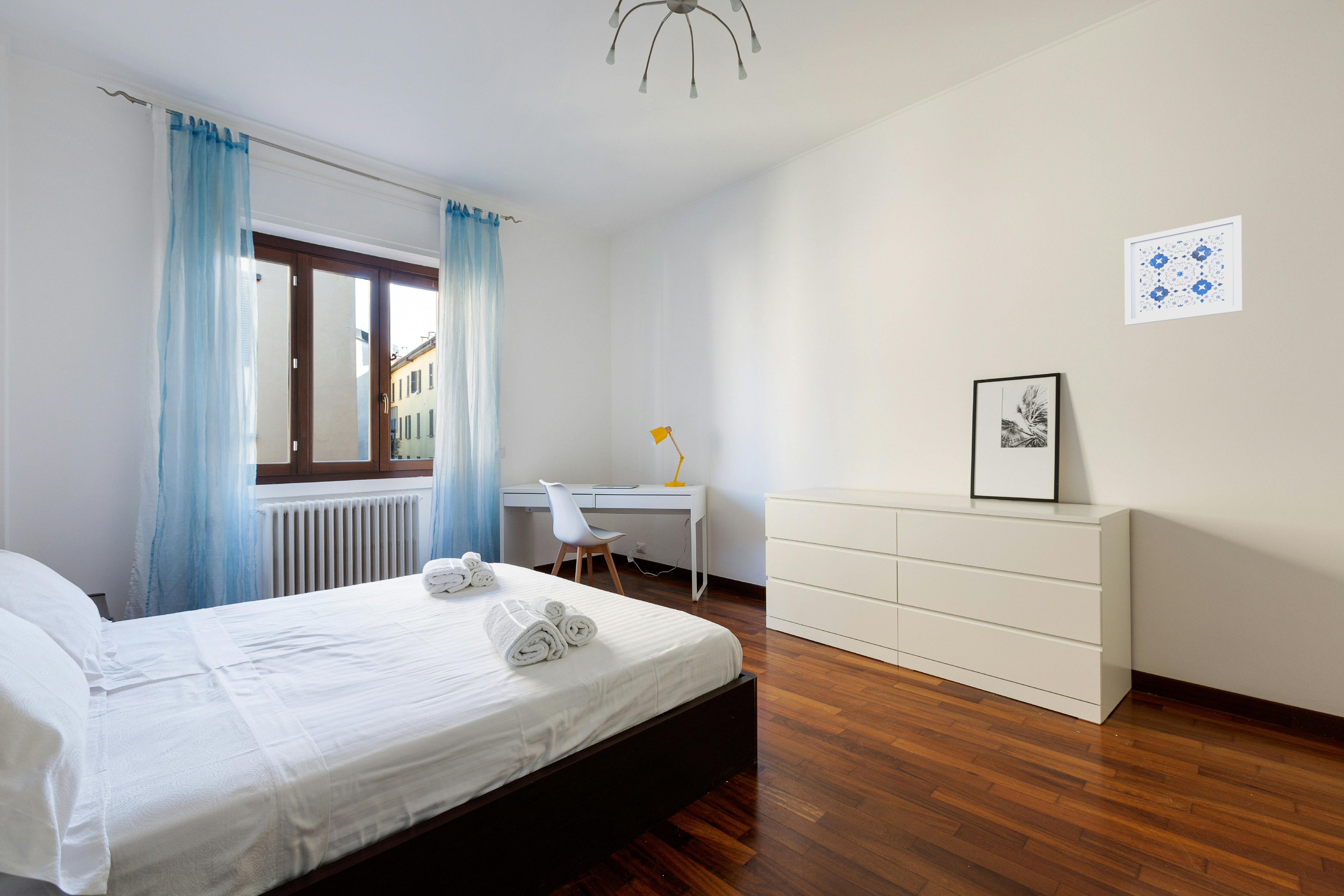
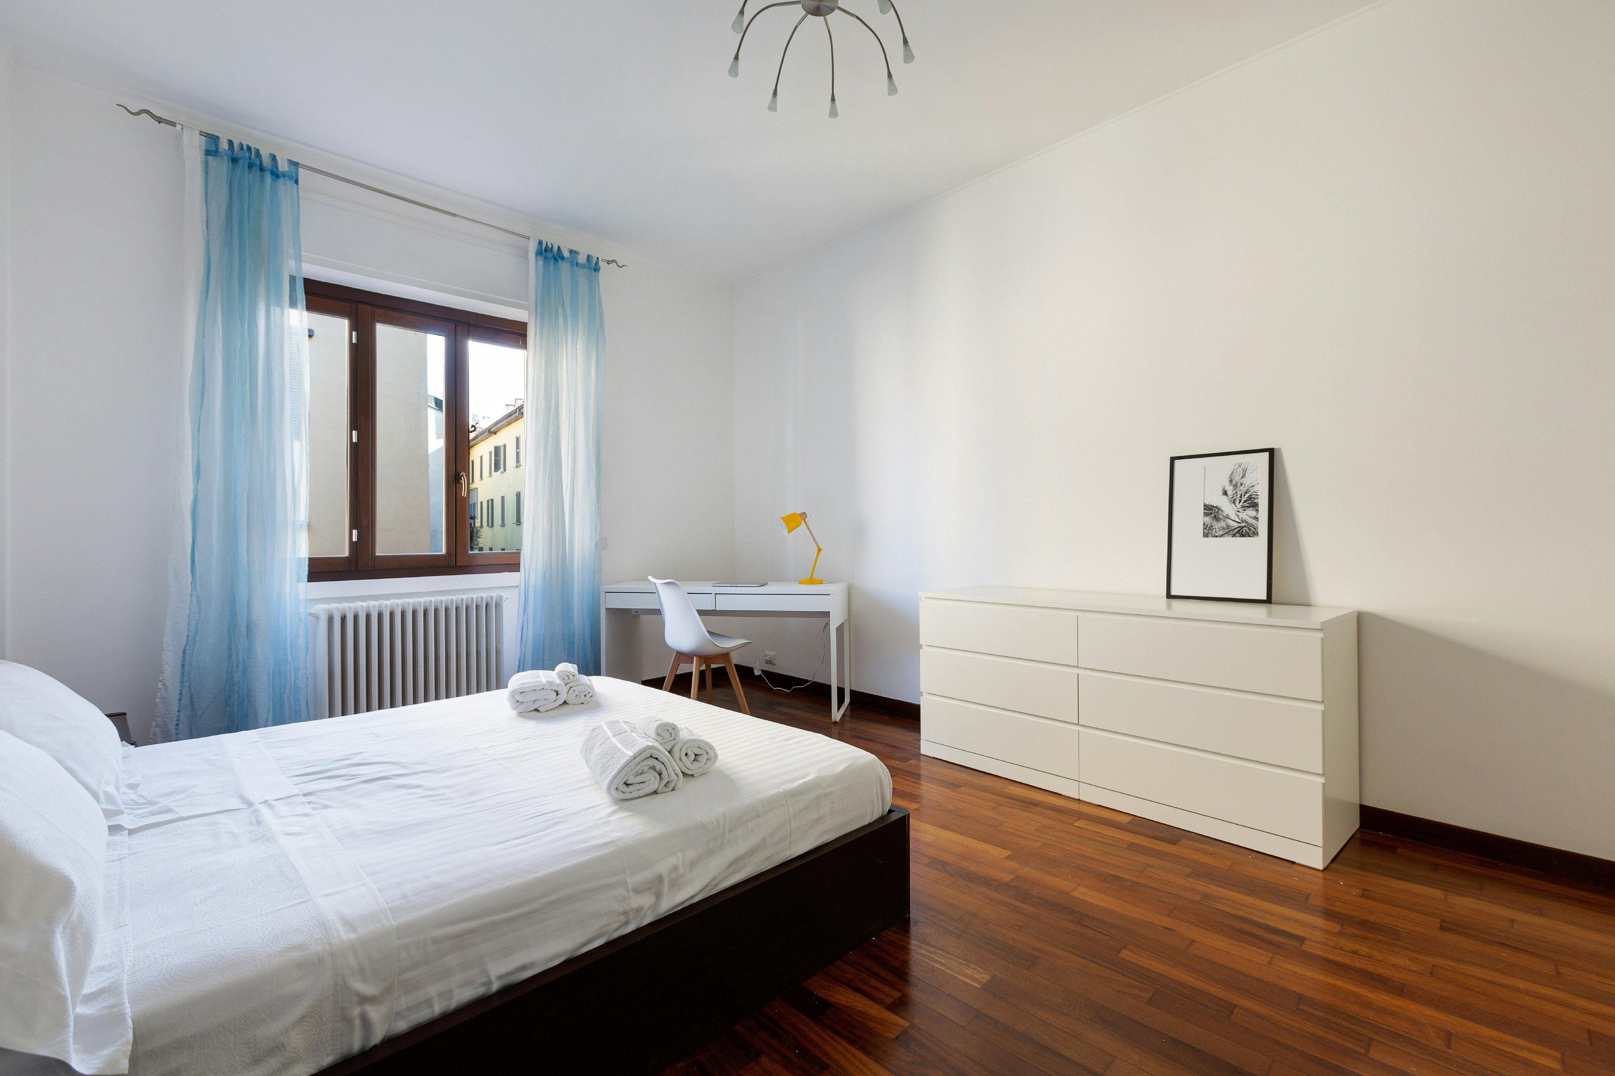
- wall art (1180, 273)
